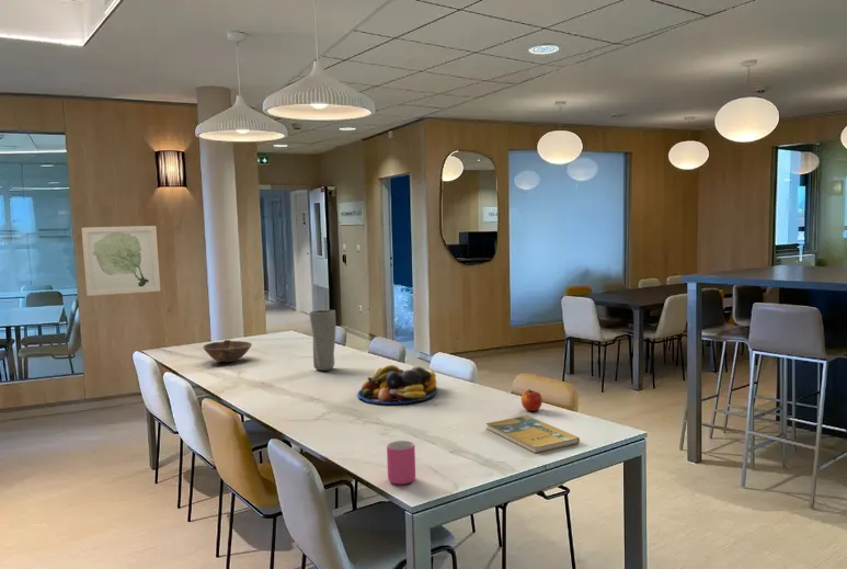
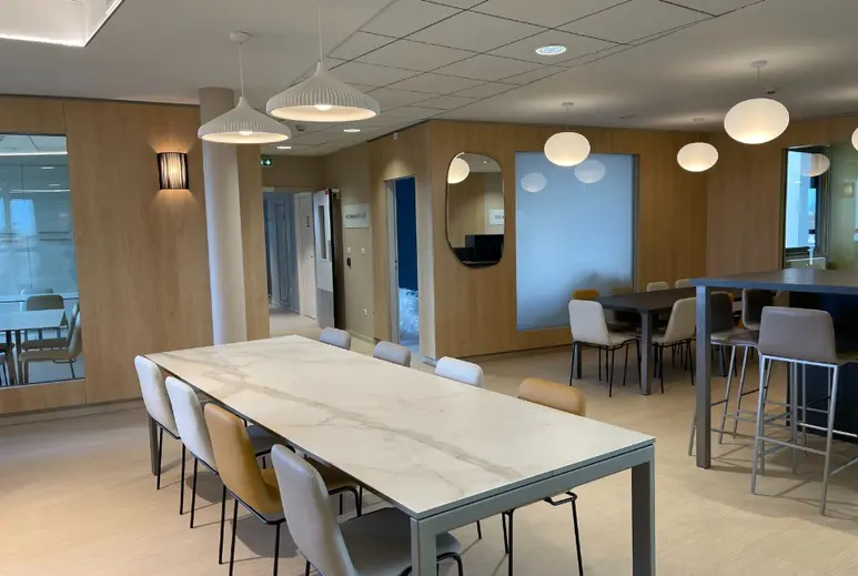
- fruit bowl (397, 378)
- bowl (228, 352)
- vase (323, 340)
- booklet (530, 432)
- mug (399, 460)
- wall art (122, 260)
- apple (531, 399)
